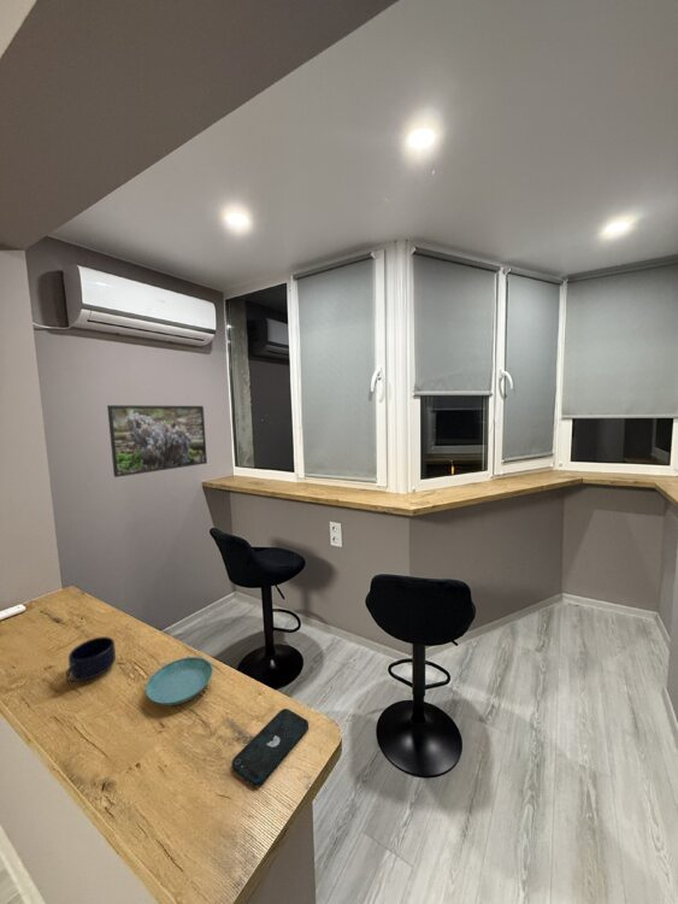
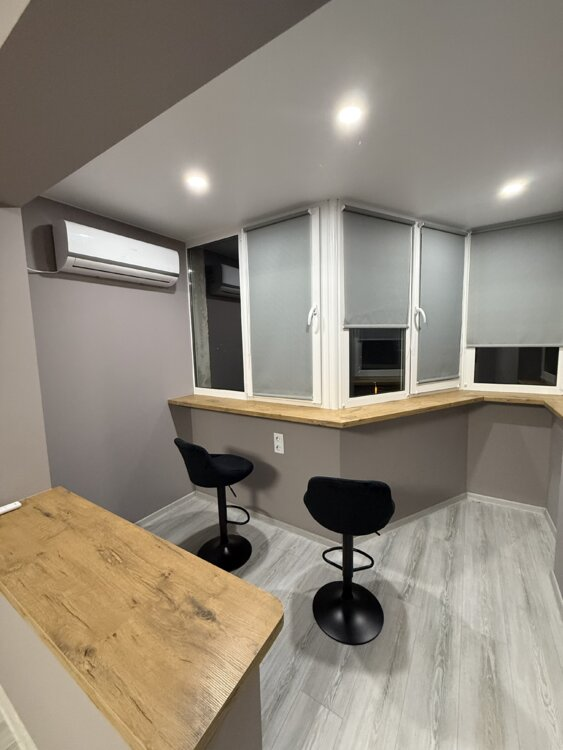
- mug (89, 662)
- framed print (163, 438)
- smartphone (272, 742)
- saucer (181, 682)
